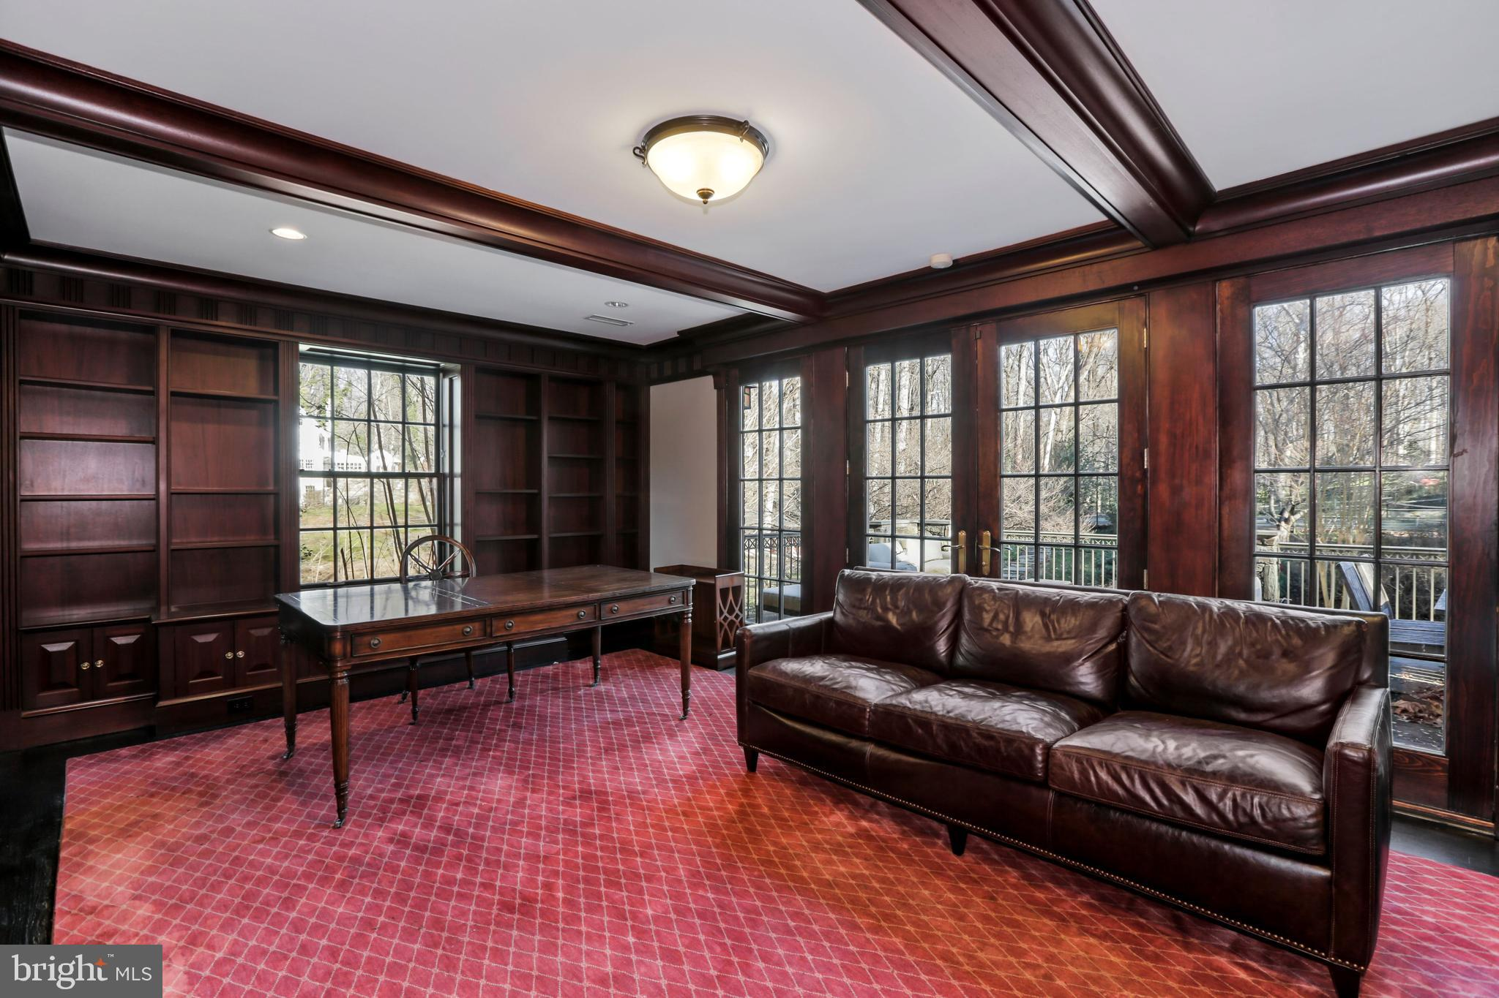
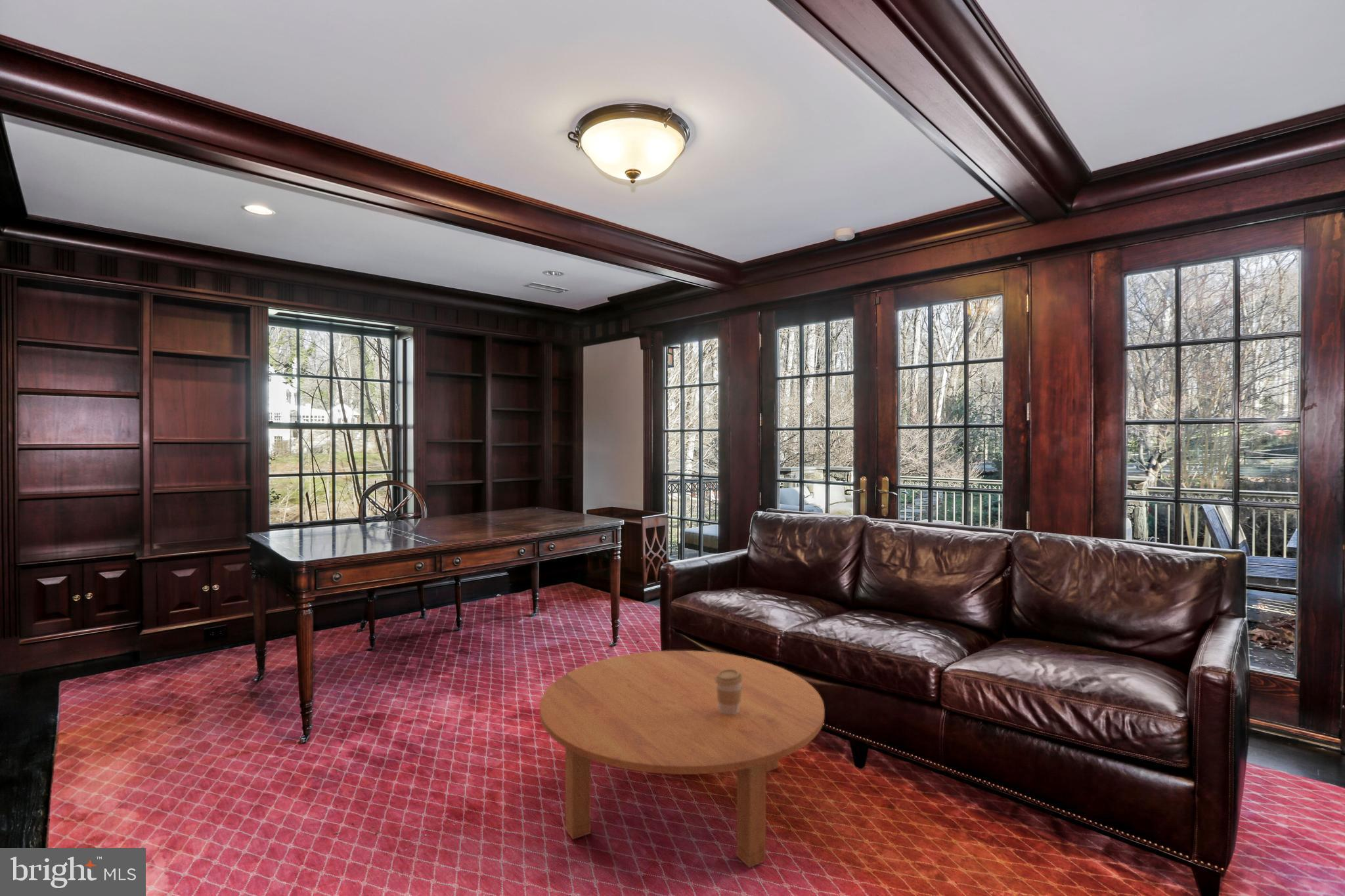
+ coffee cup (728, 691)
+ coffee table (681, 746)
